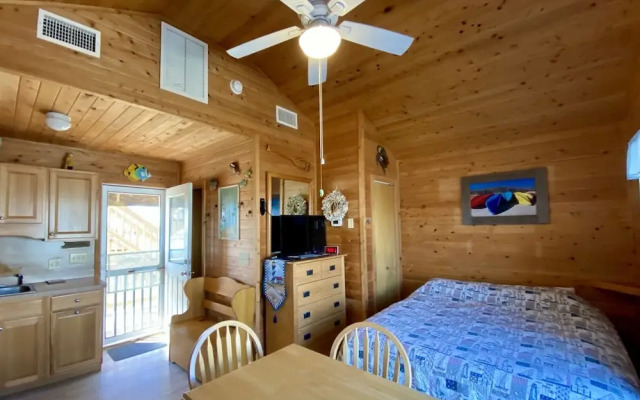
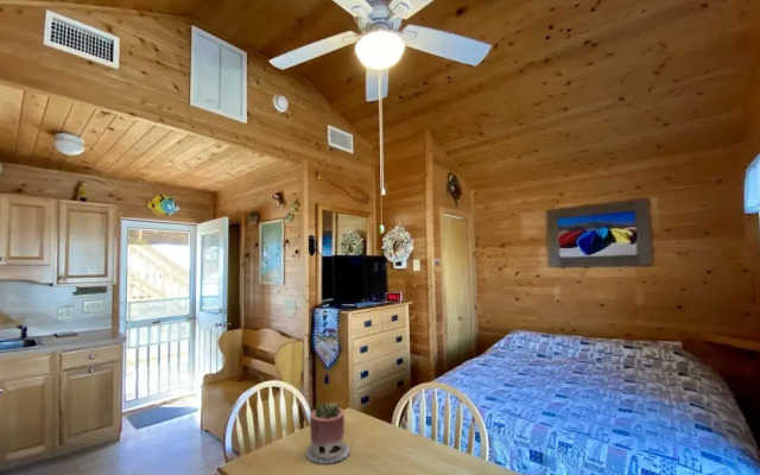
+ succulent planter (328, 426)
